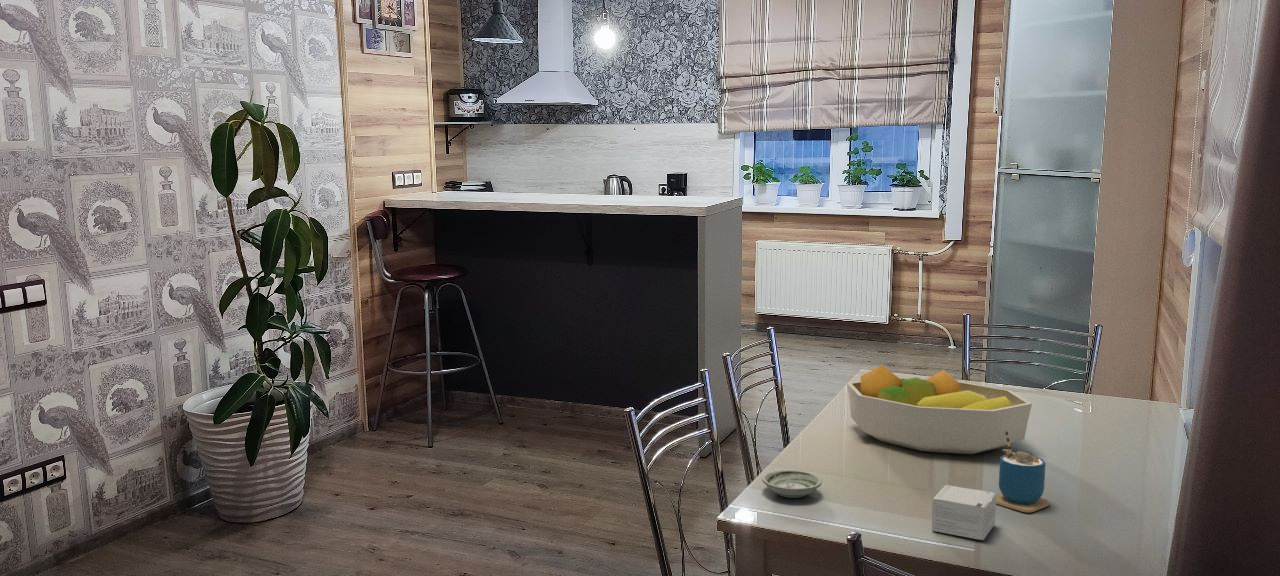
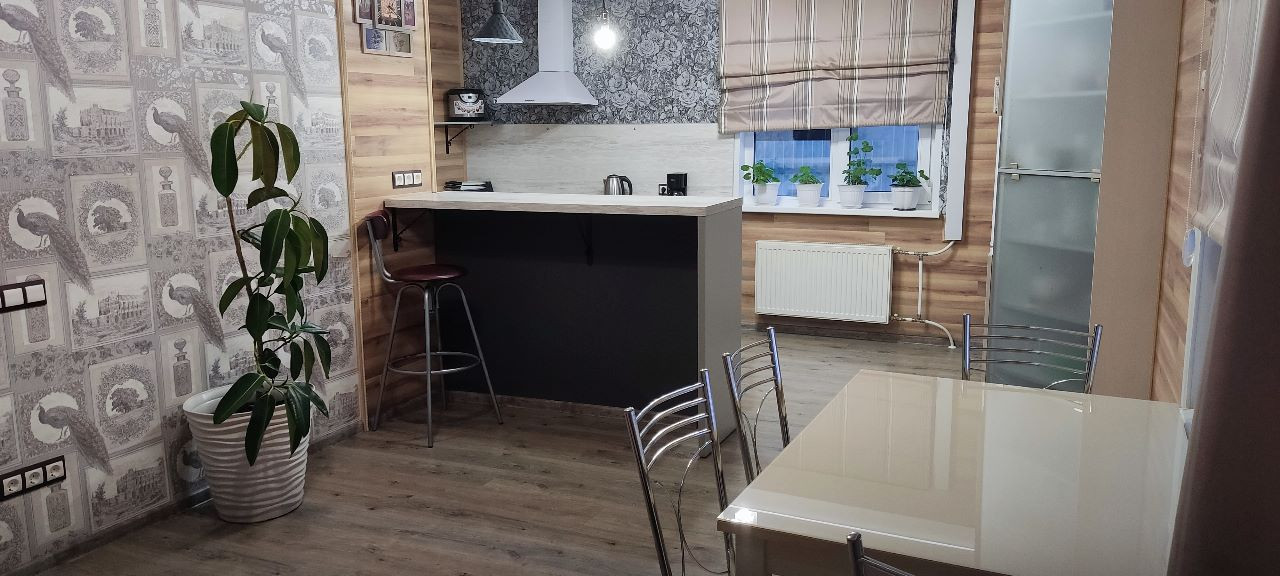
- saucer (791, 485)
- cup (1022, 466)
- small box (964, 511)
- fruit bowl (934, 405)
